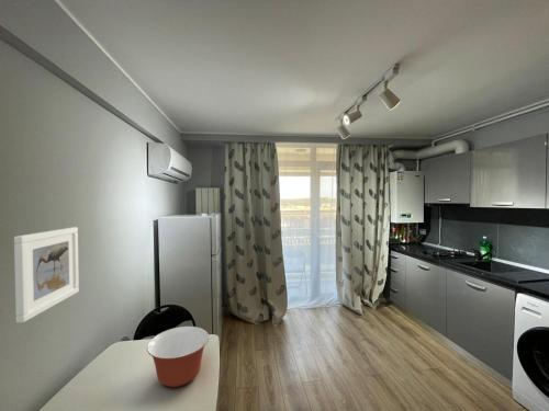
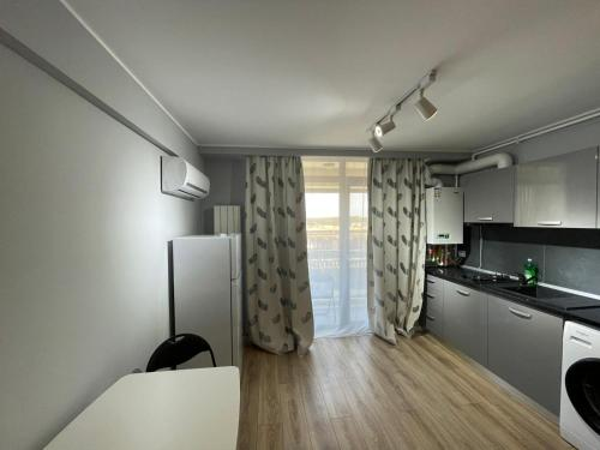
- mixing bowl (179, 358)
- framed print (51, 267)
